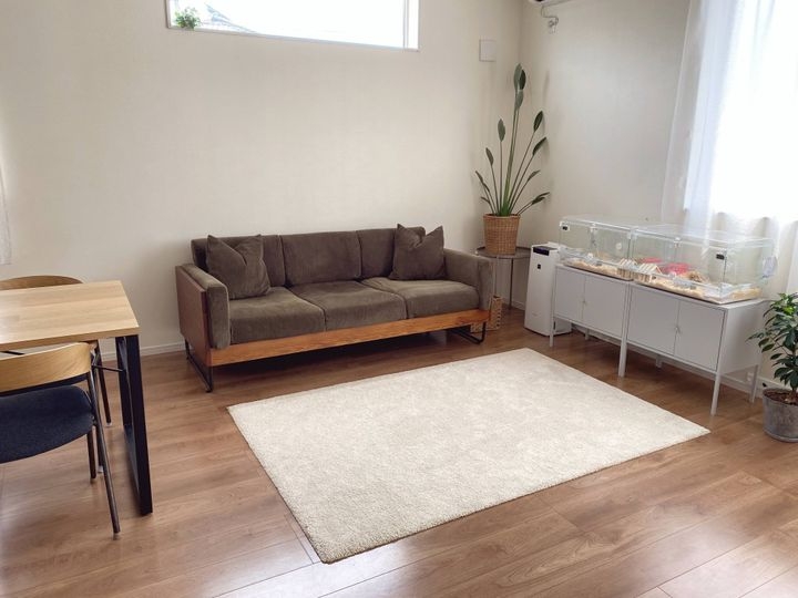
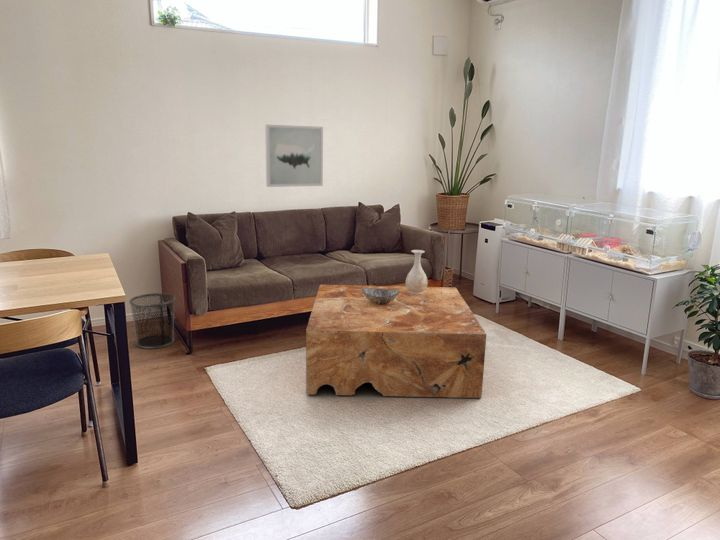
+ coffee table (390, 334)
+ wall art (295, 156)
+ vase (417, 271)
+ waste bin (154, 320)
+ decorative bowl (380, 296)
